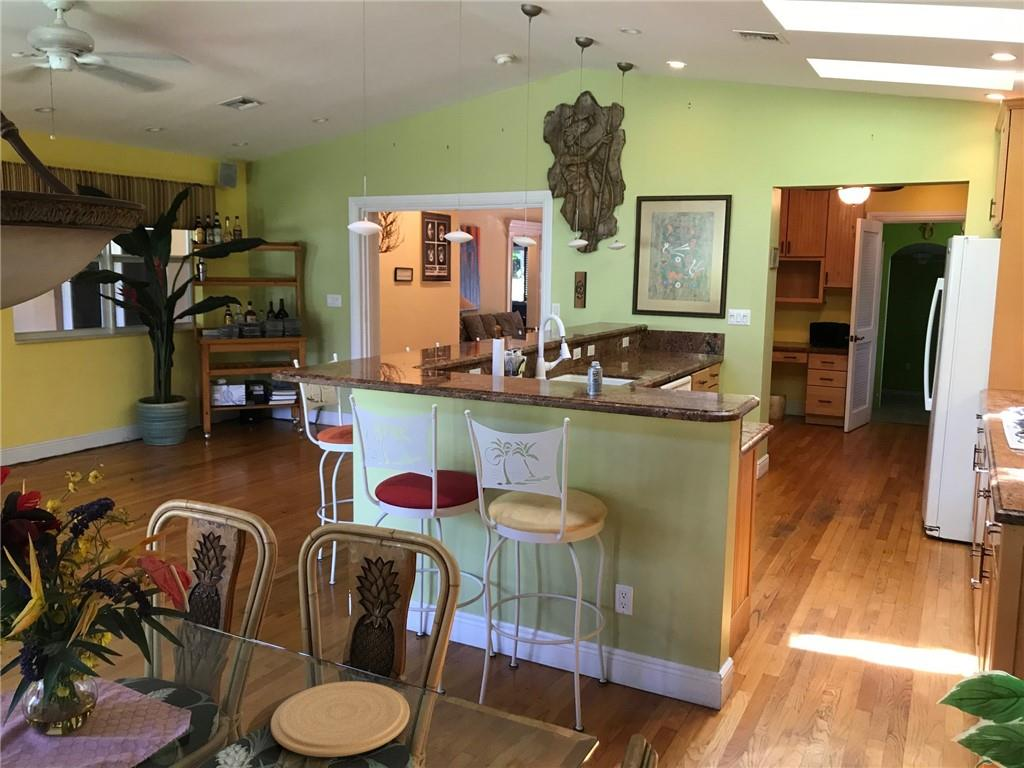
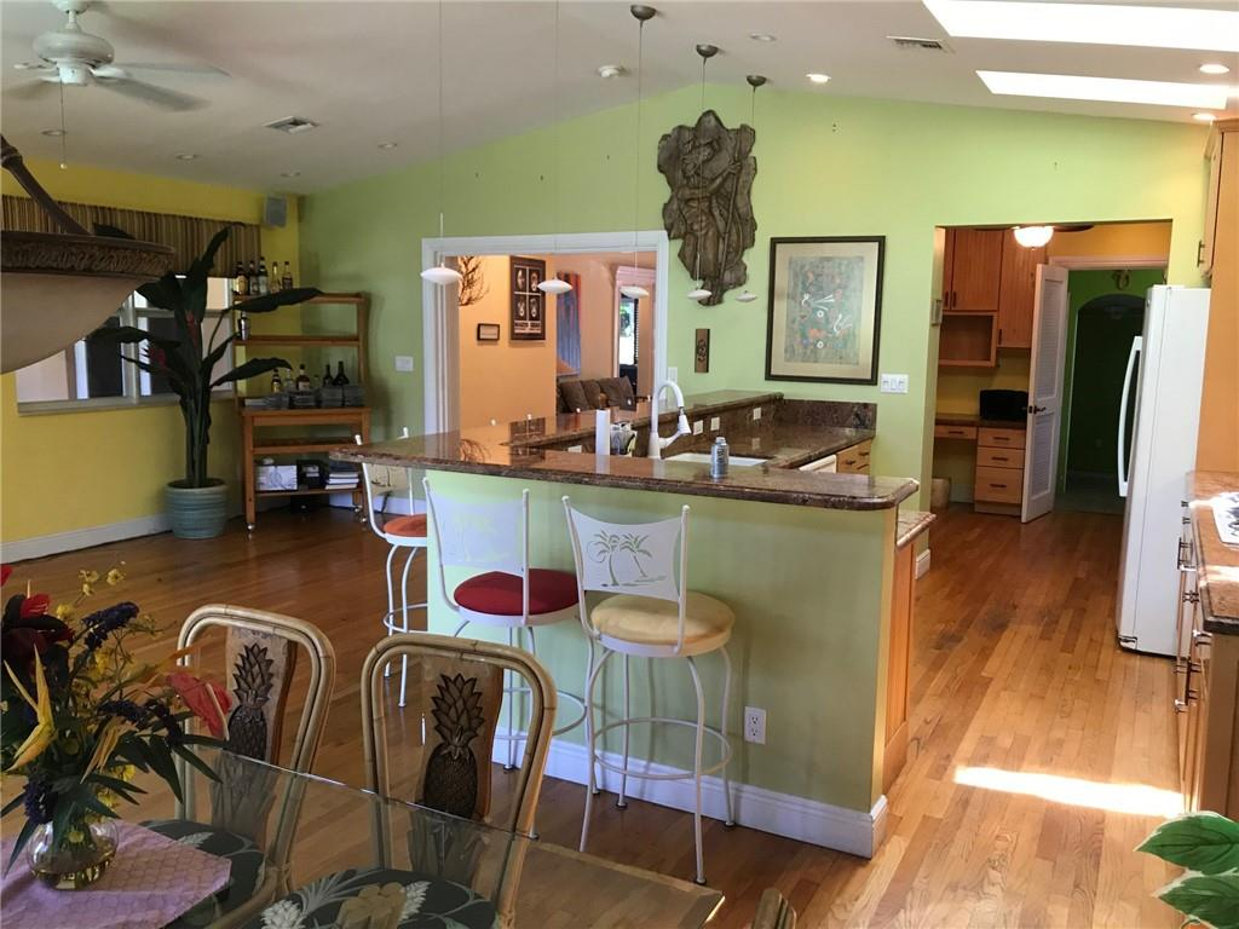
- plate (341, 714)
